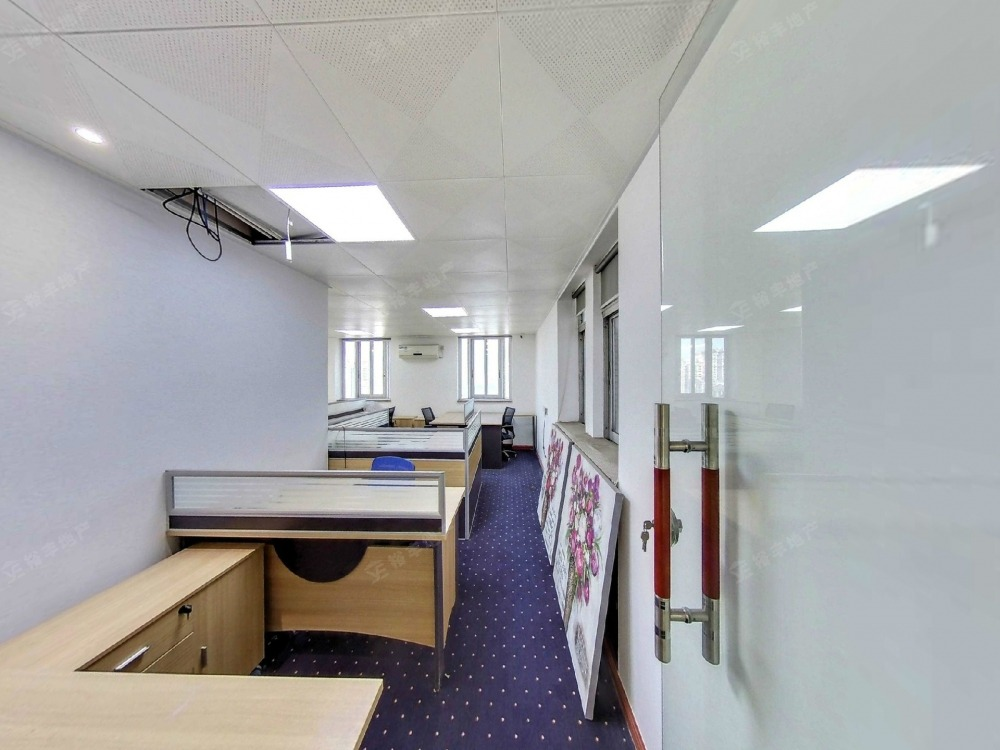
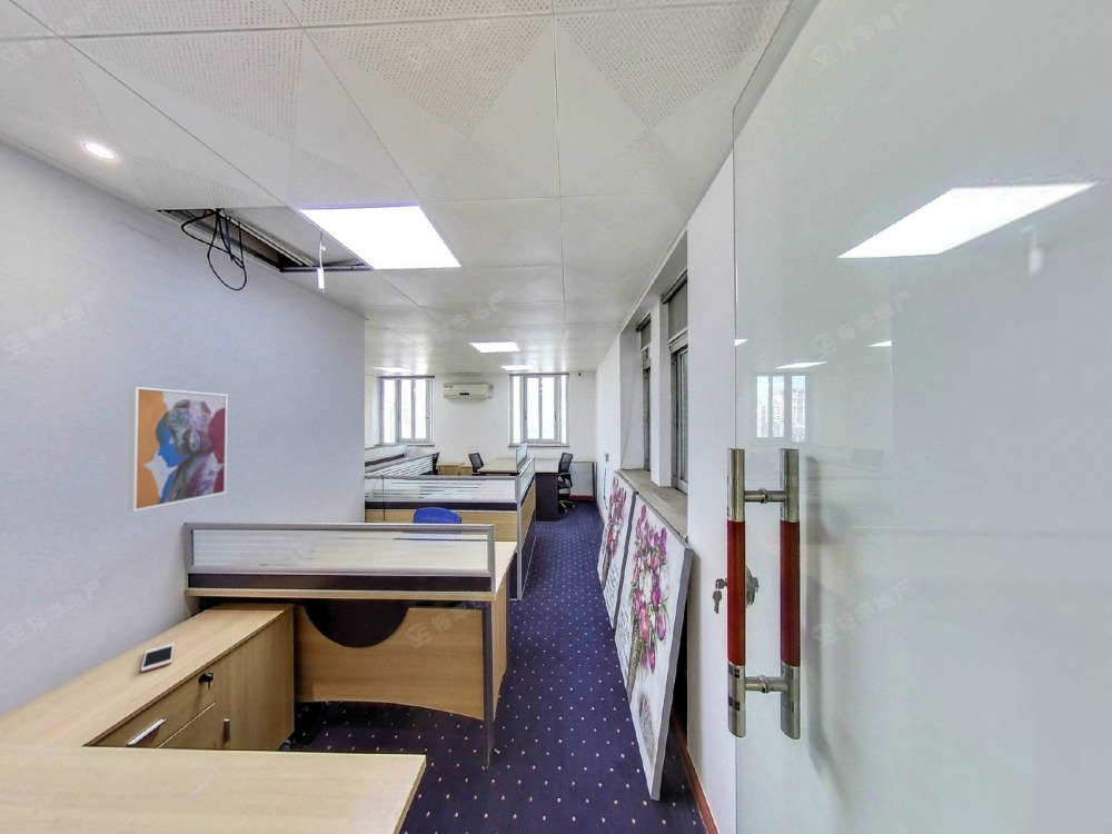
+ wall art (183, 446)
+ cell phone (158, 656)
